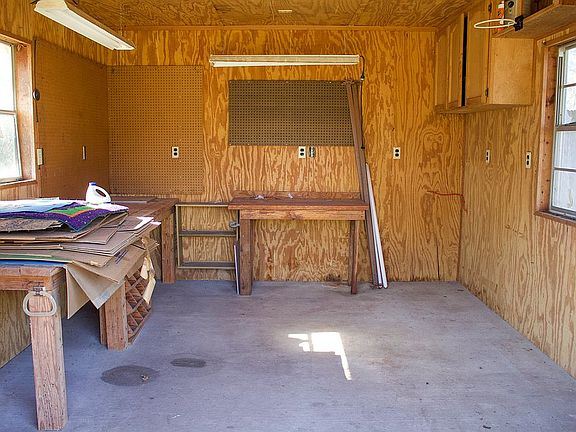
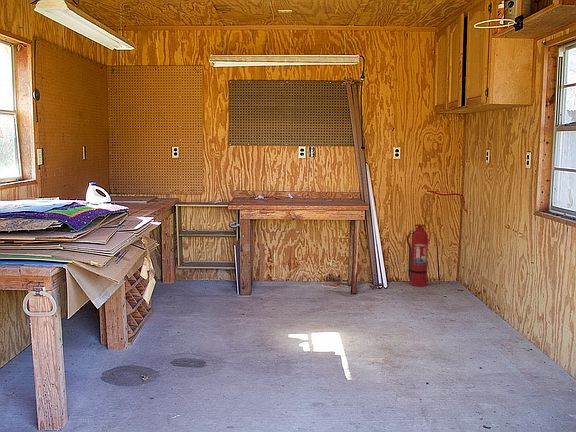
+ fire extinguisher (416, 254)
